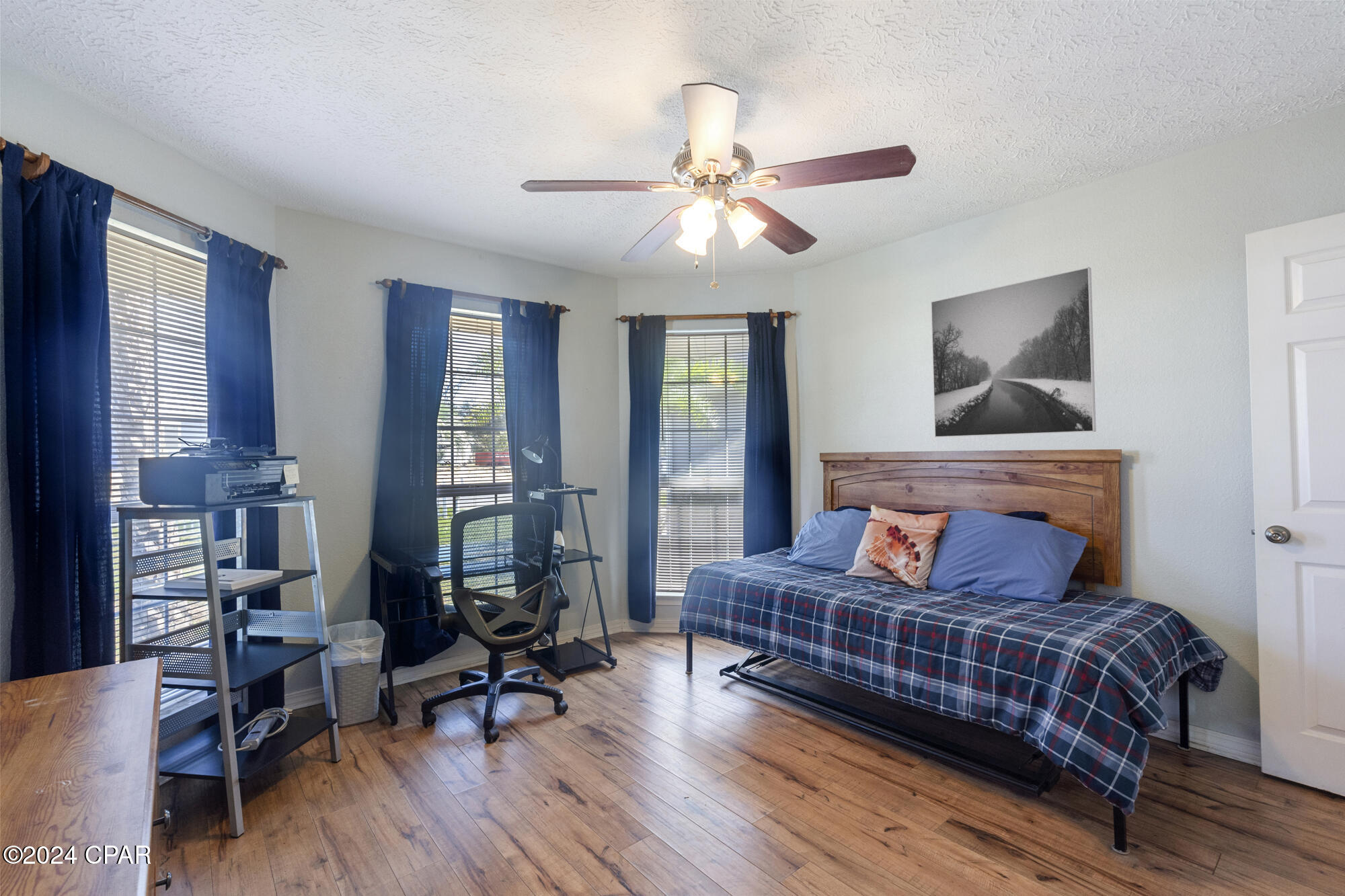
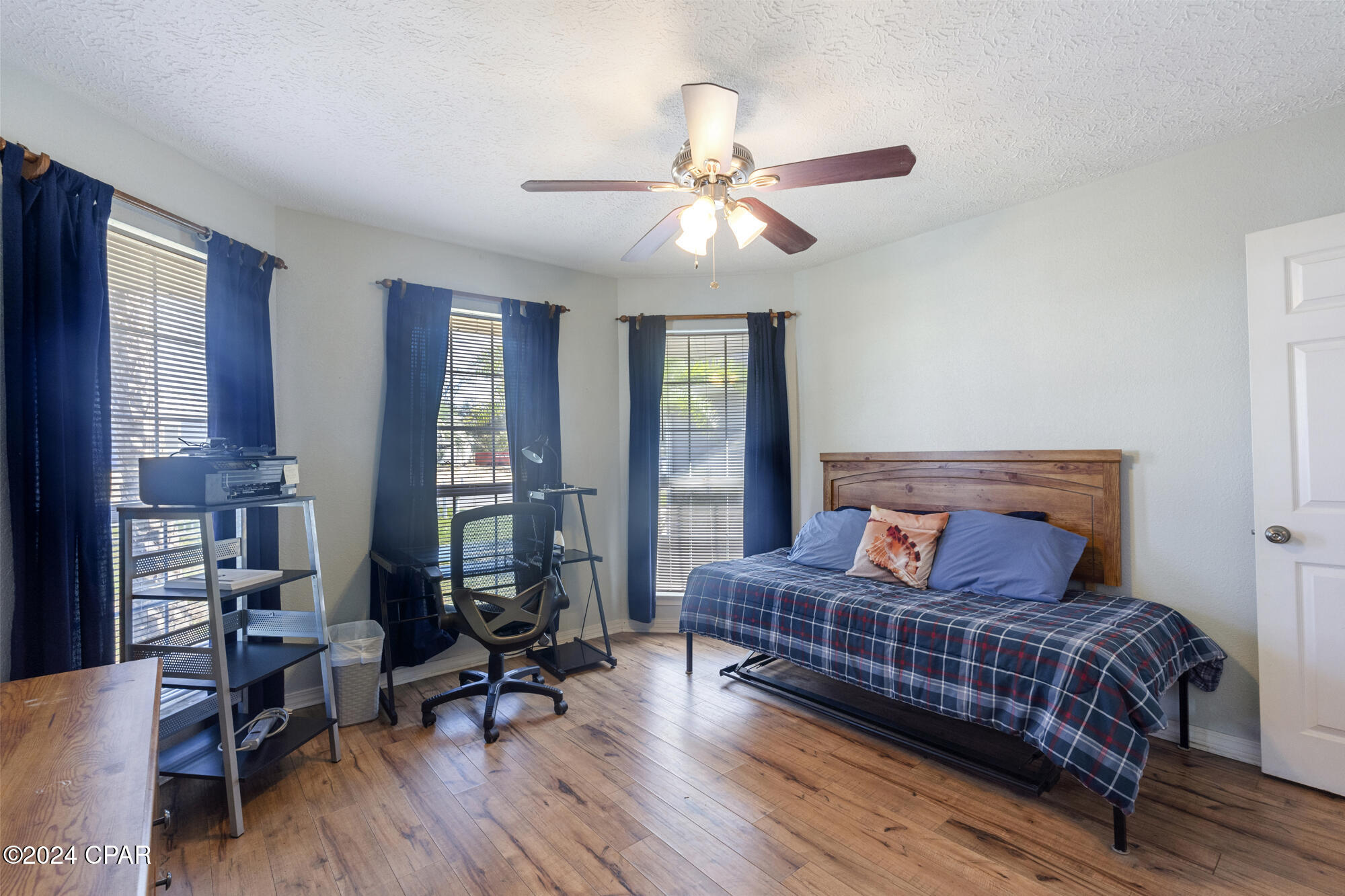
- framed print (1005, 360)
